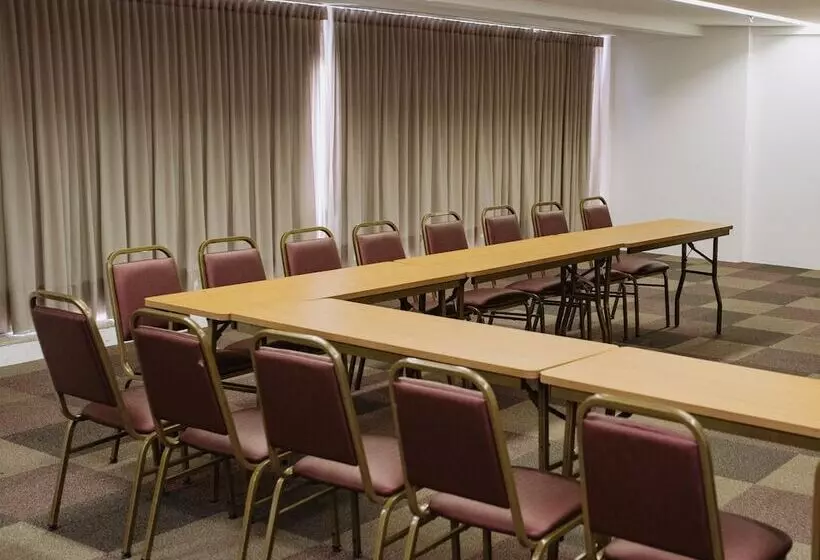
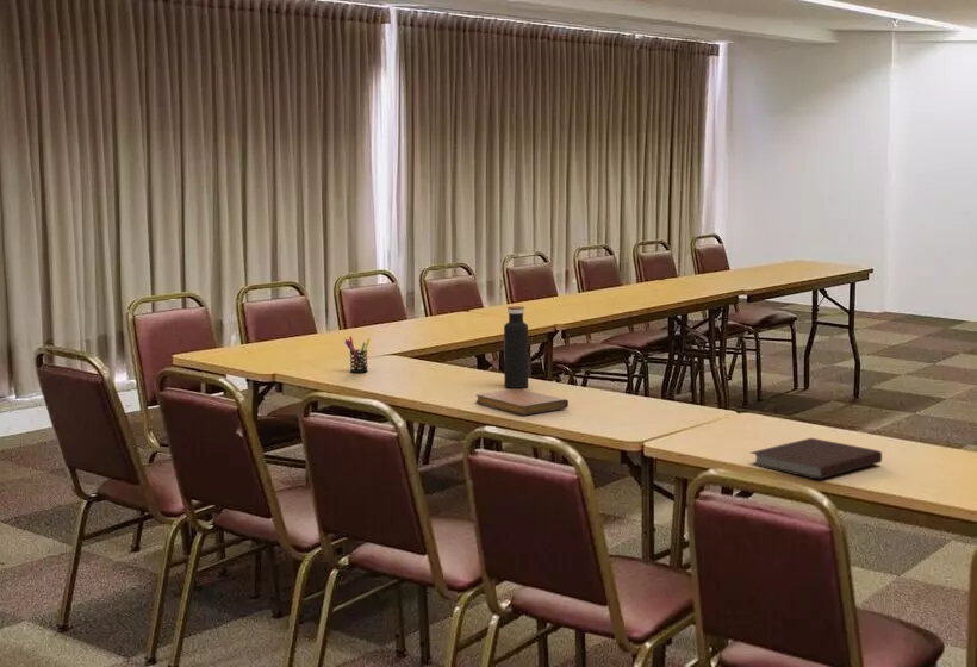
+ water bottle (516, 347)
+ pen holder (359, 354)
+ notebook (521, 400)
+ notebook (815, 457)
